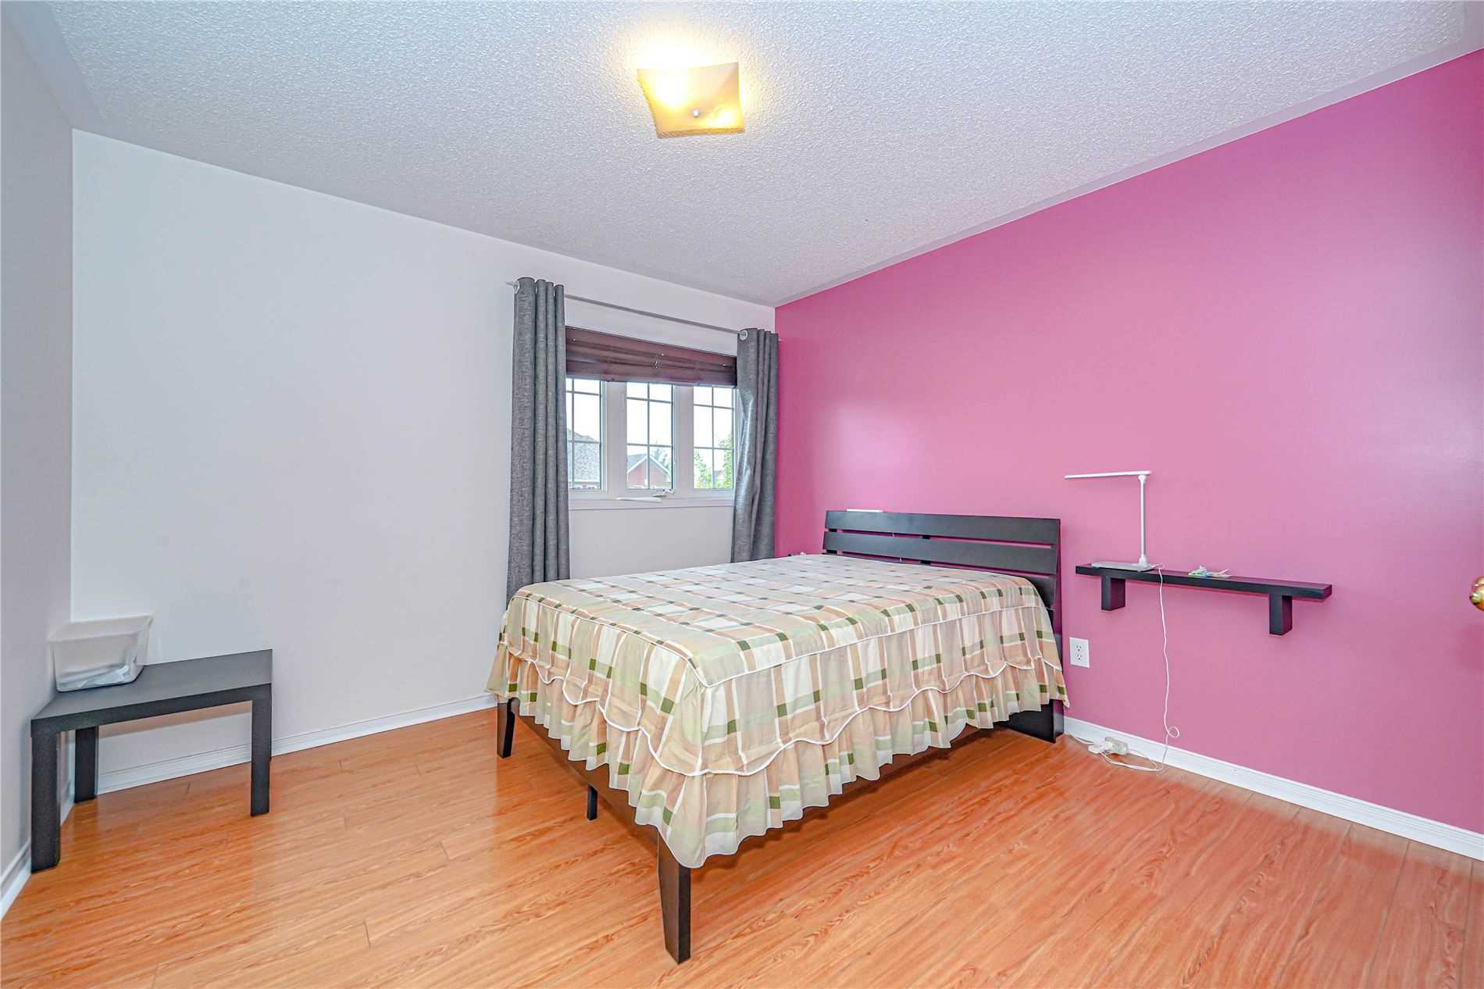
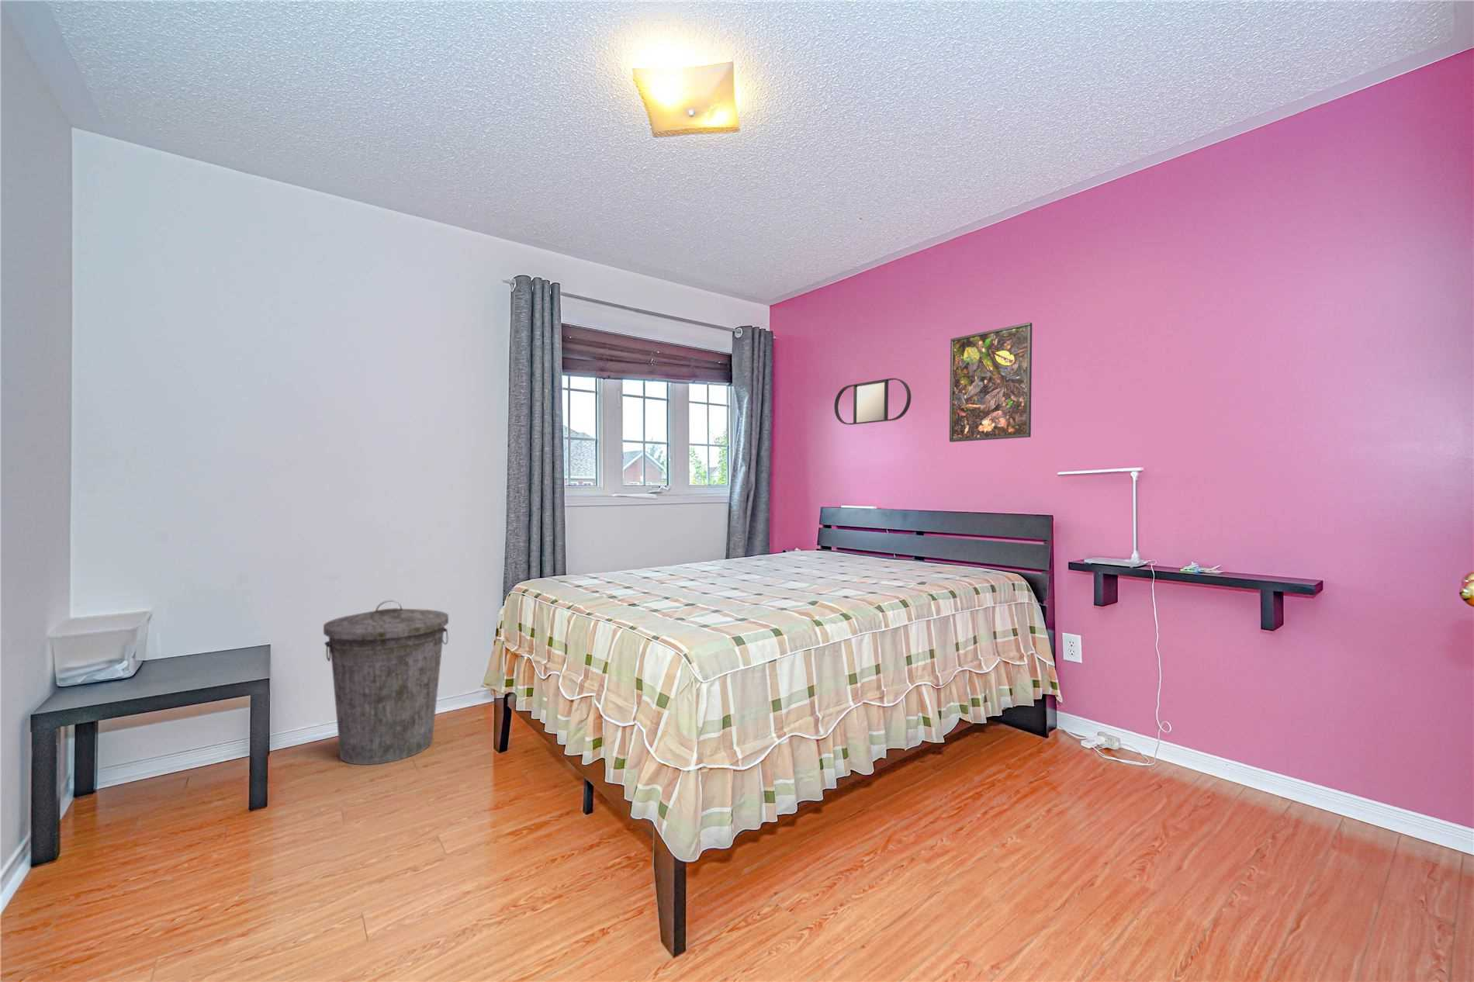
+ home mirror (870, 402)
+ trash can (388, 673)
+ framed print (989, 385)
